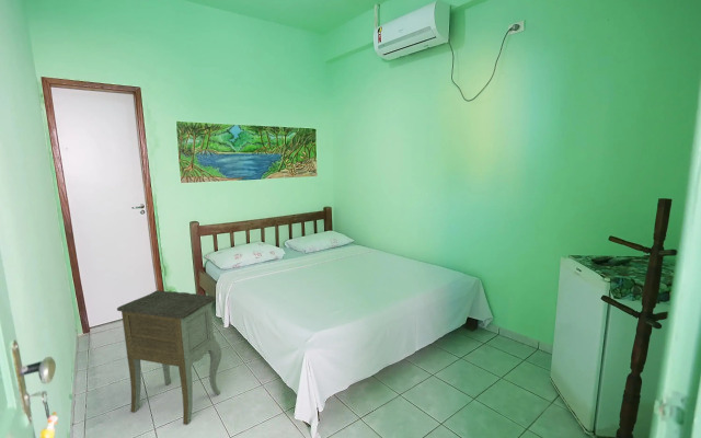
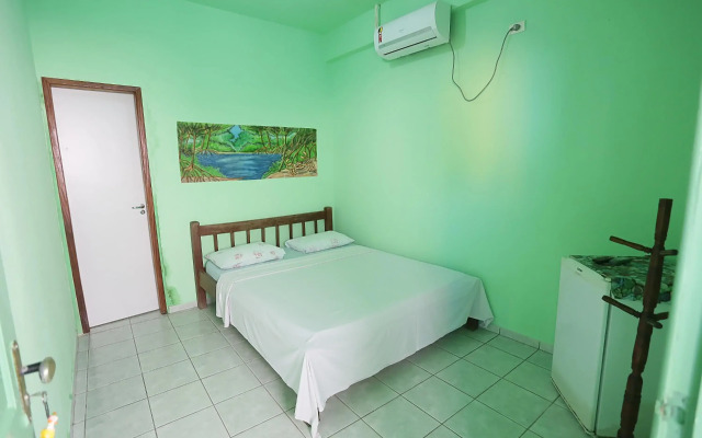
- nightstand (173, 351)
